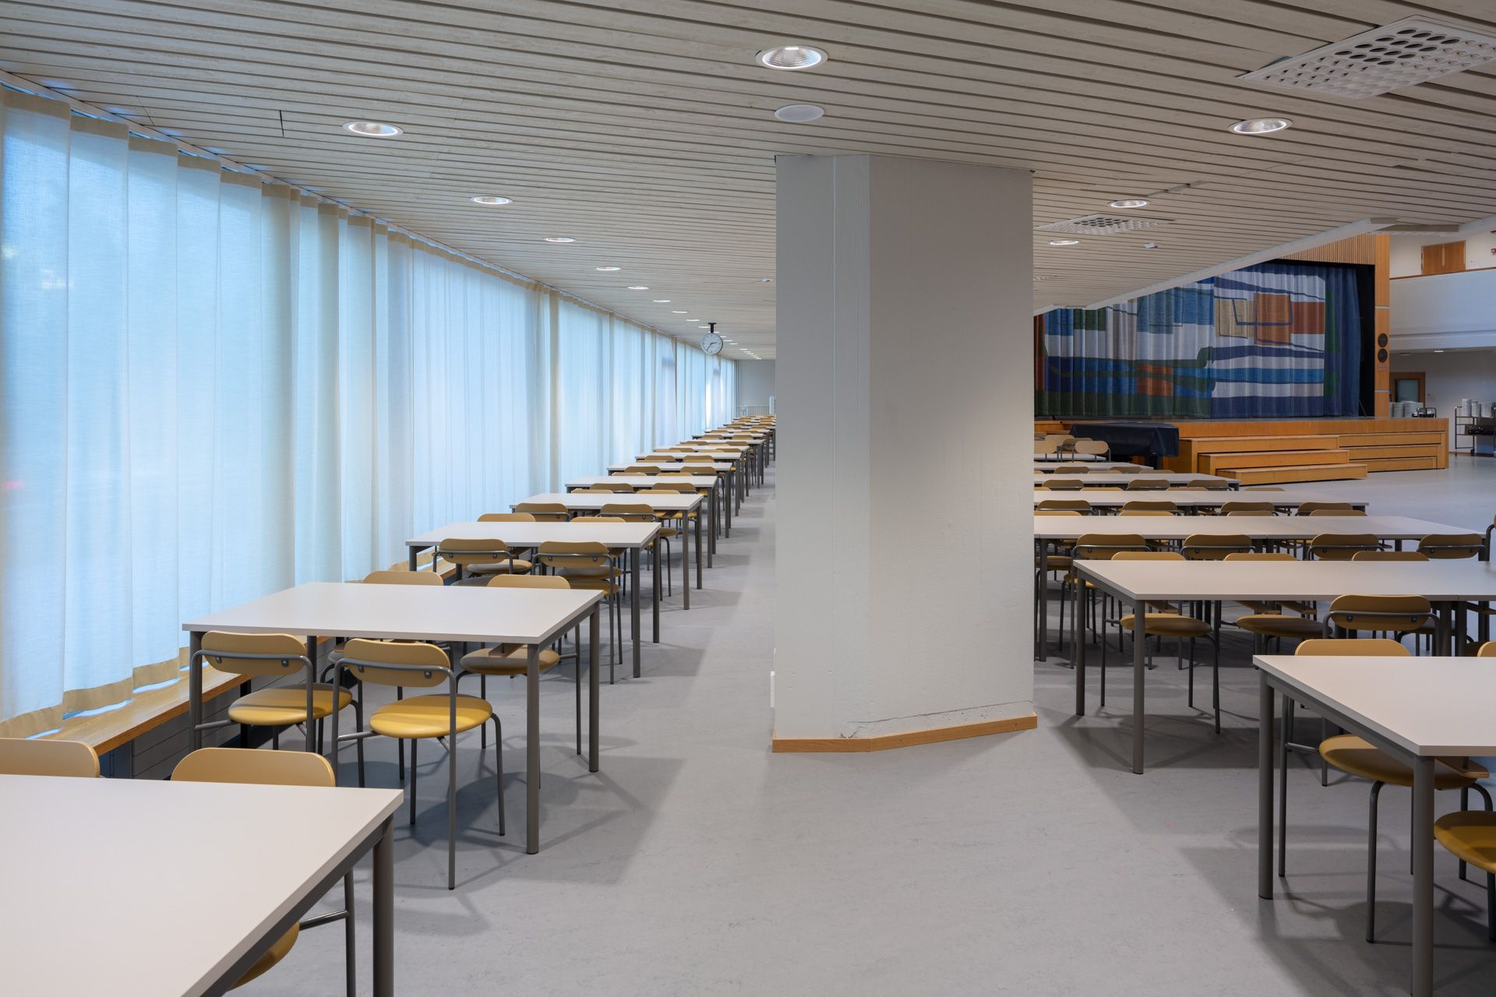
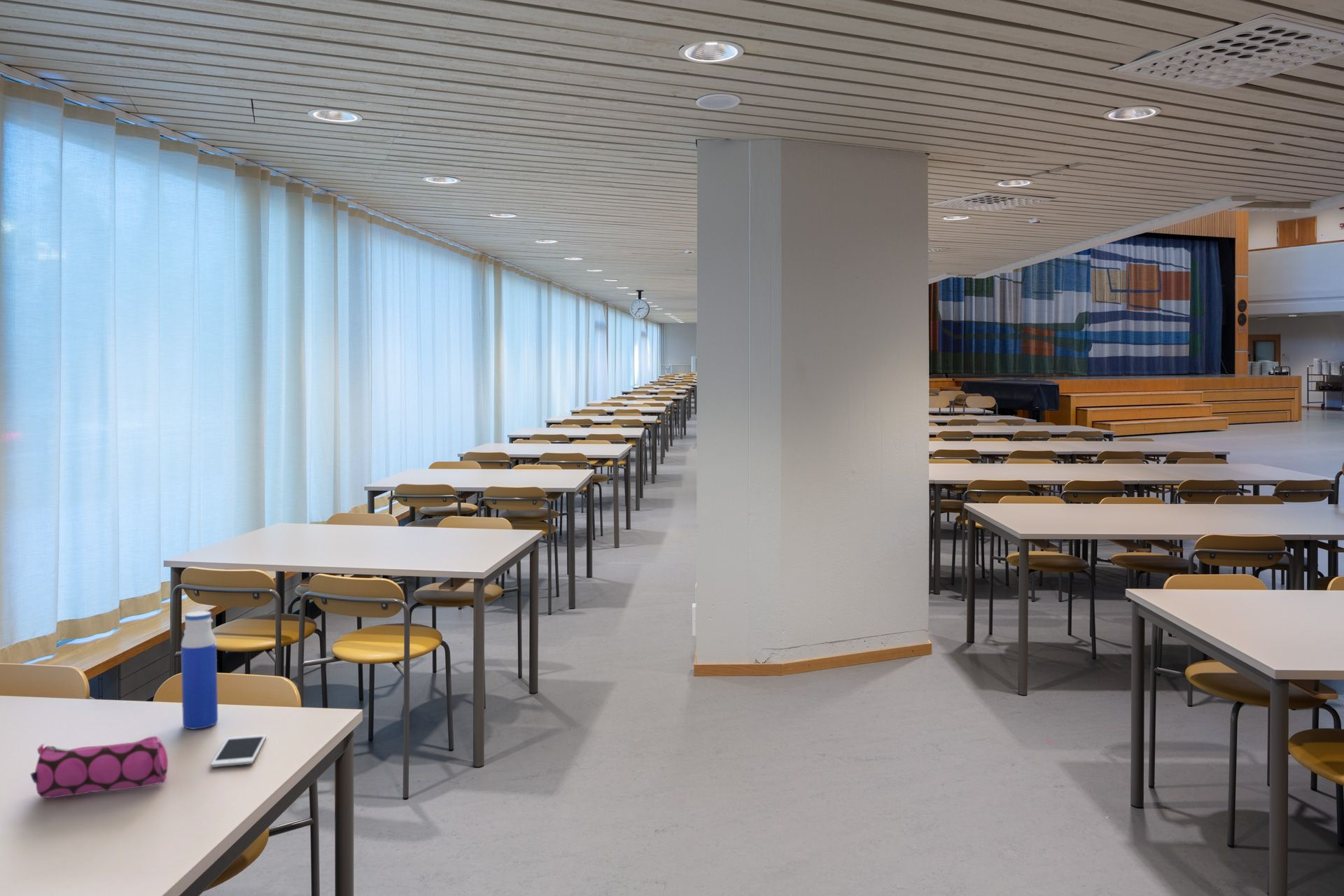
+ pencil case (103, 764)
+ water bottle (199, 668)
+ cell phone (239, 750)
